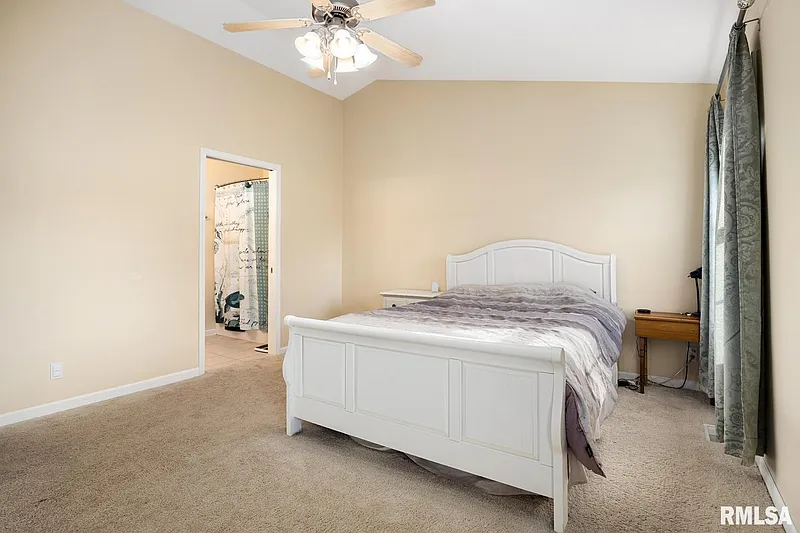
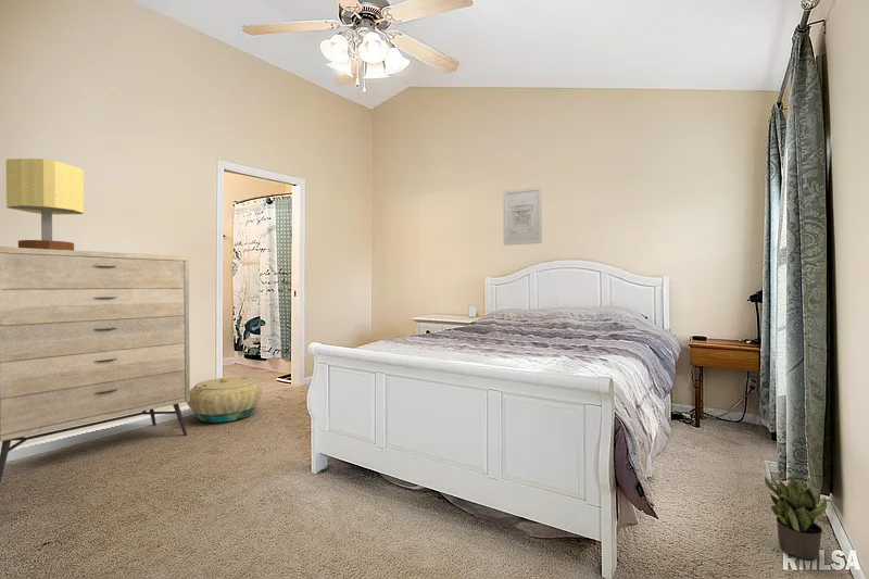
+ wall art (521, 216)
+ table lamp (46, 207)
+ potted plant (801, 512)
+ basket (225, 397)
+ dresser (88, 352)
